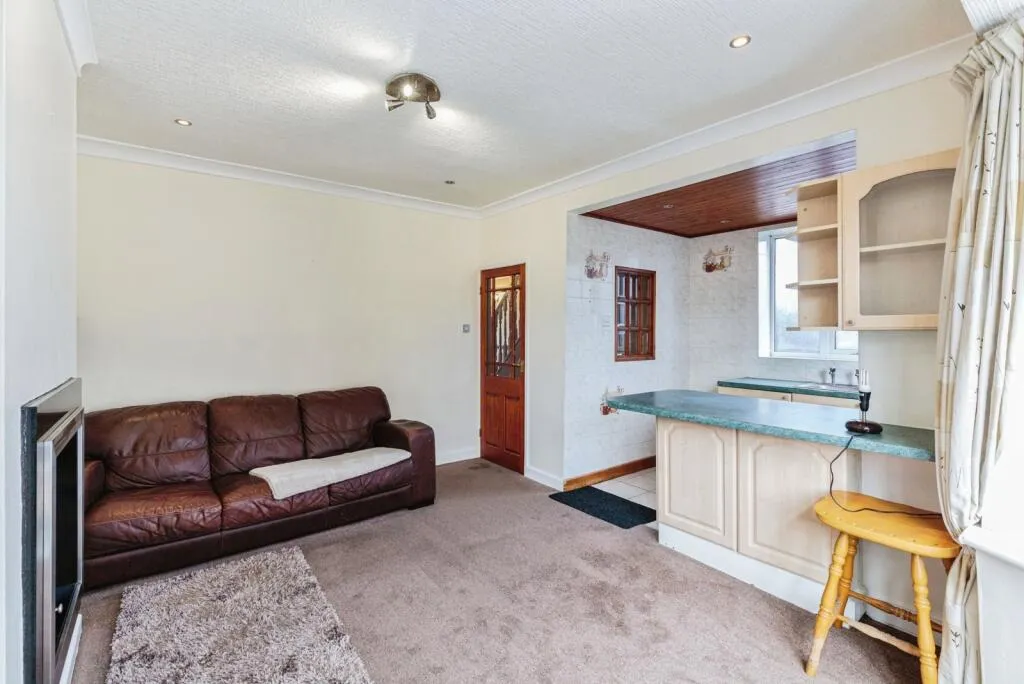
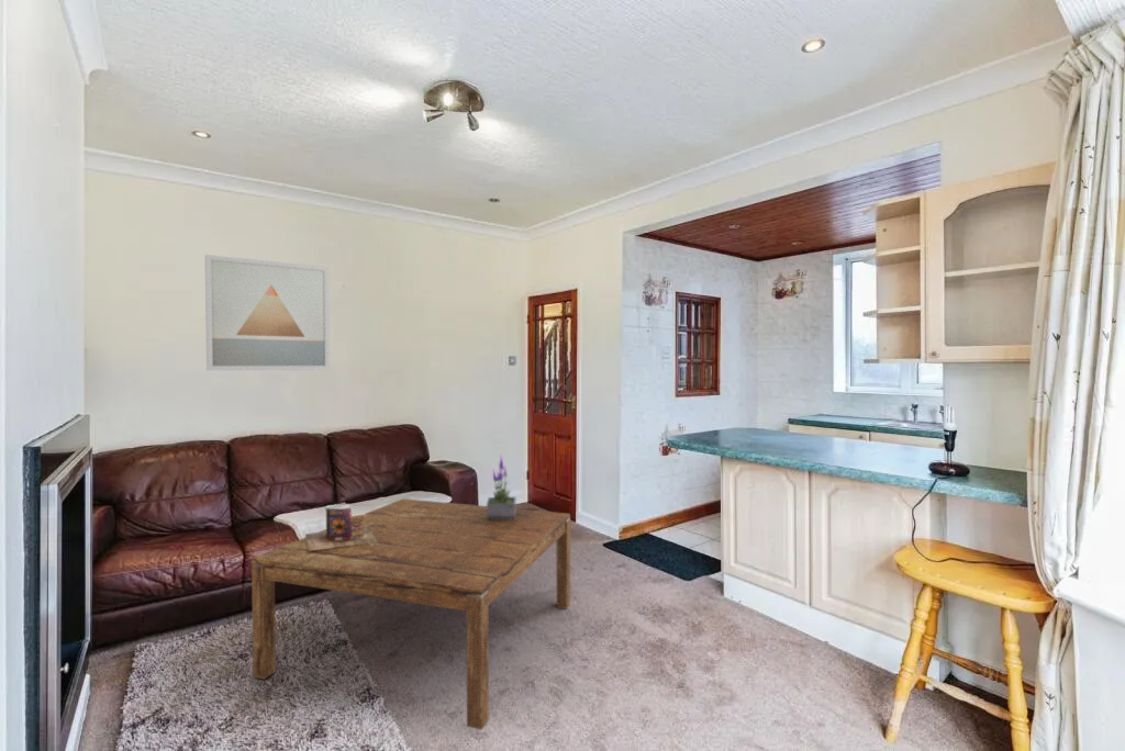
+ books (341, 522)
+ potted plant (501, 484)
+ wall art (270, 315)
+ coffee table (432, 584)
